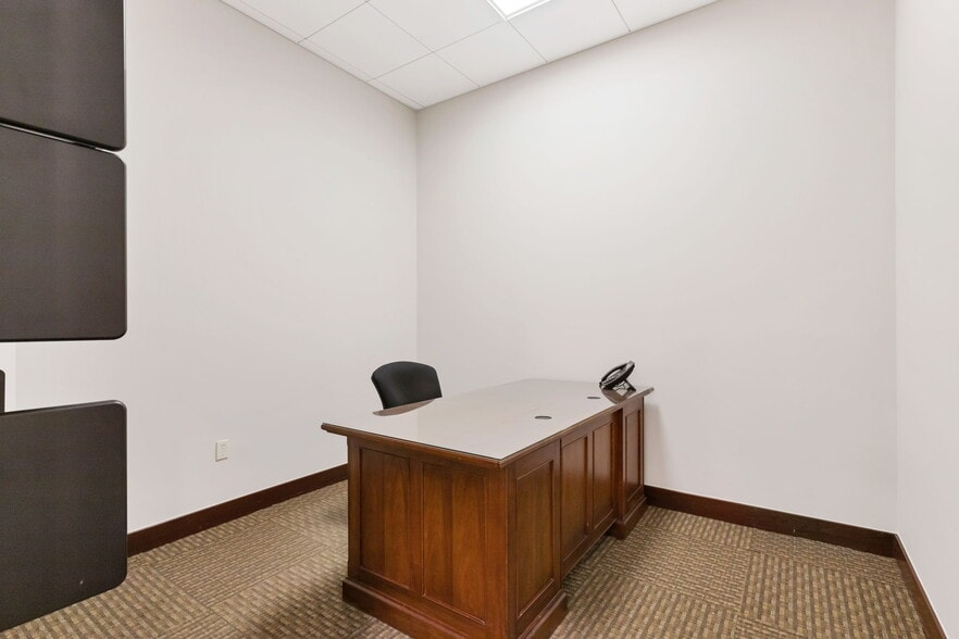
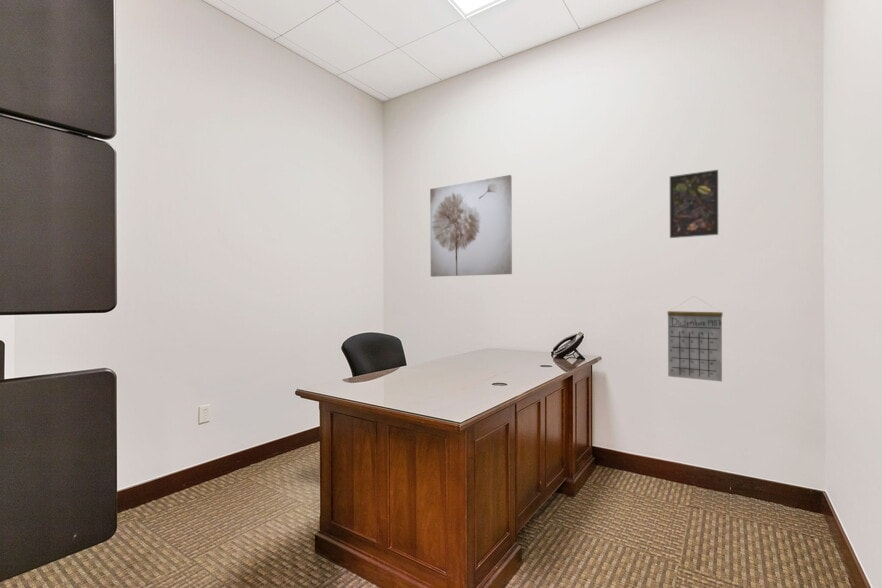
+ wall art (468, 229)
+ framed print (693, 204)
+ calendar (694, 337)
